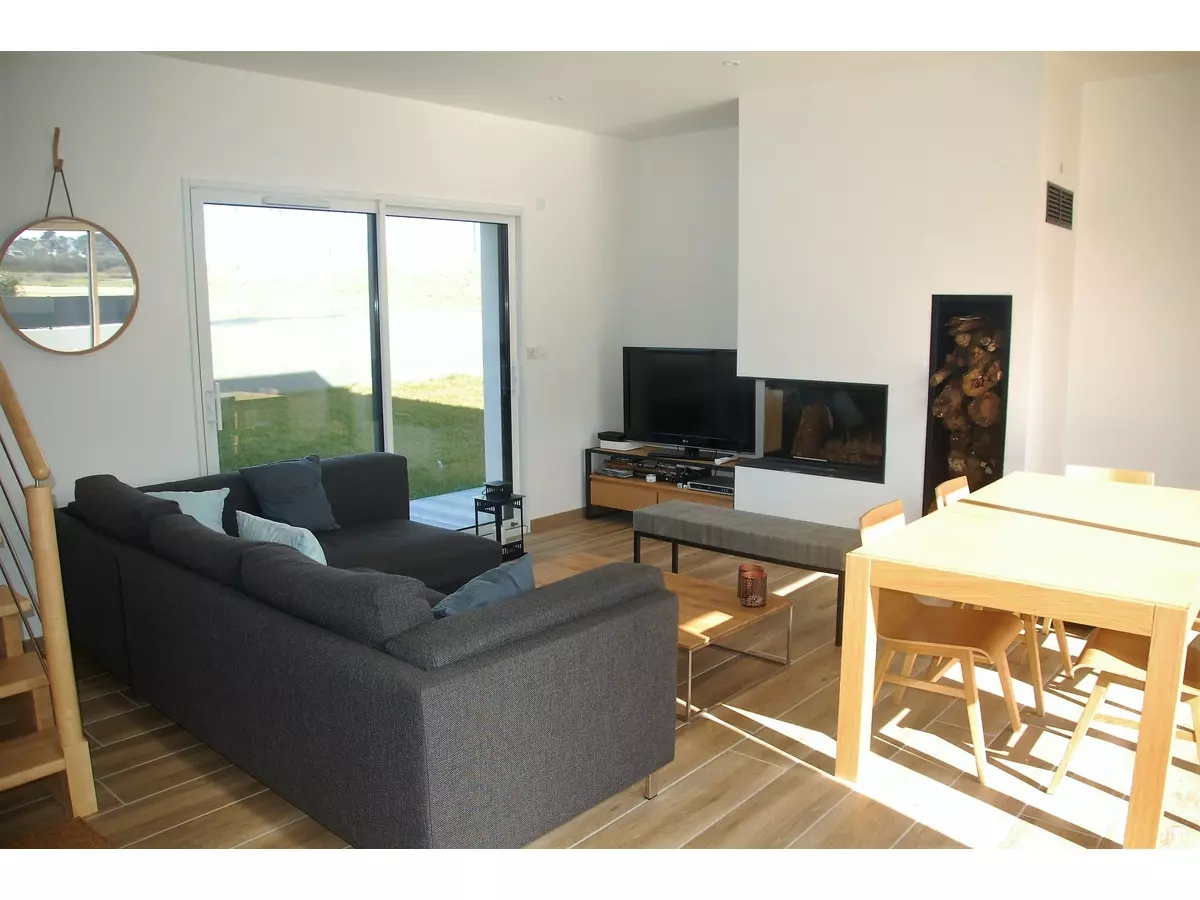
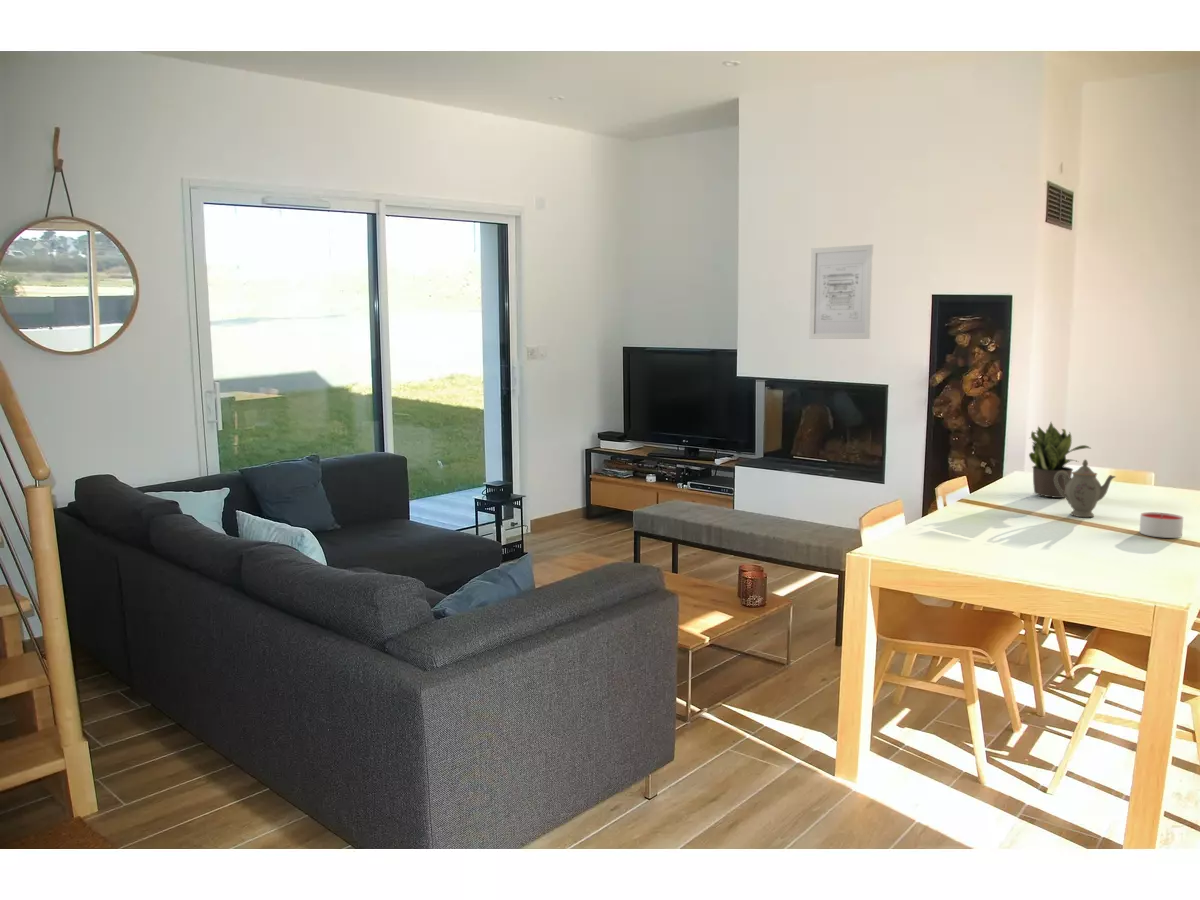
+ wall art (840, 293)
+ potted plant (1057, 457)
+ chinaware (1084, 487)
+ candle (1161, 524)
